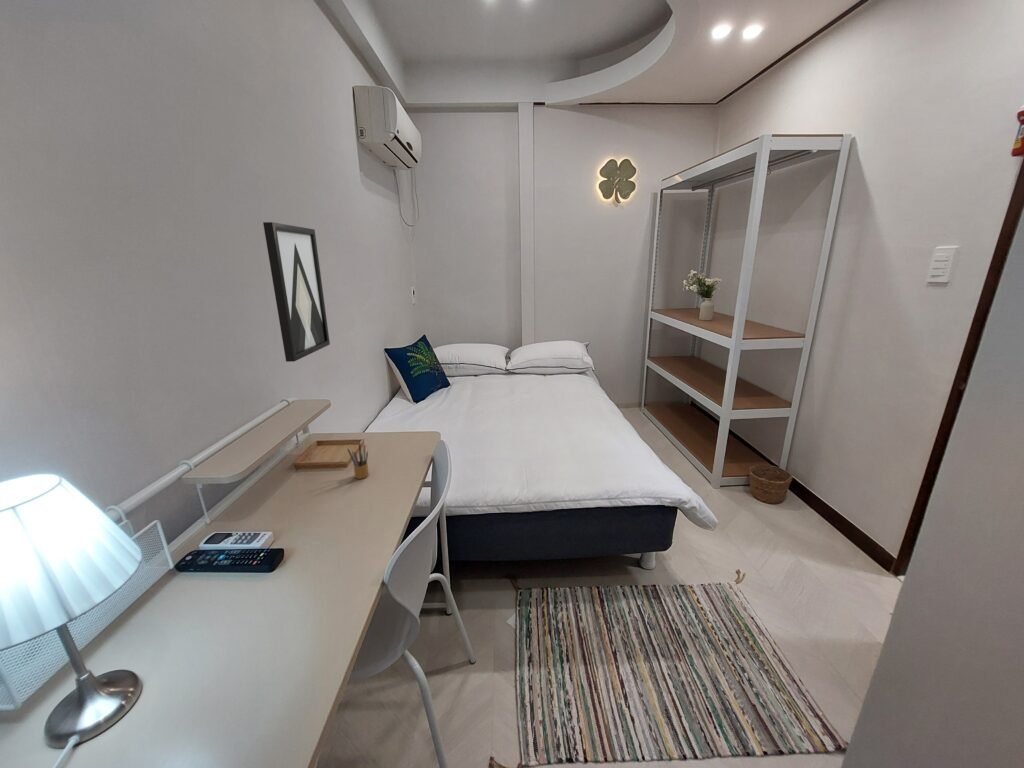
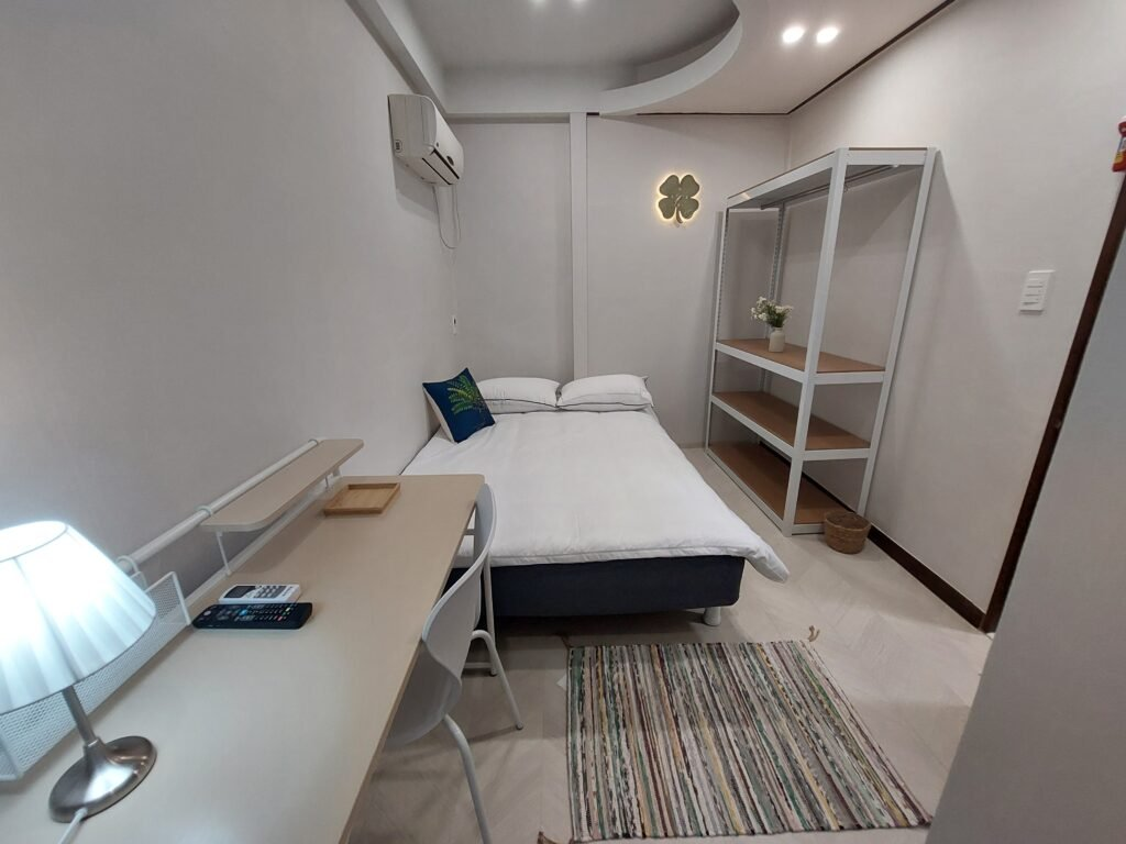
- wall art (301, 291)
- pencil box (360, 460)
